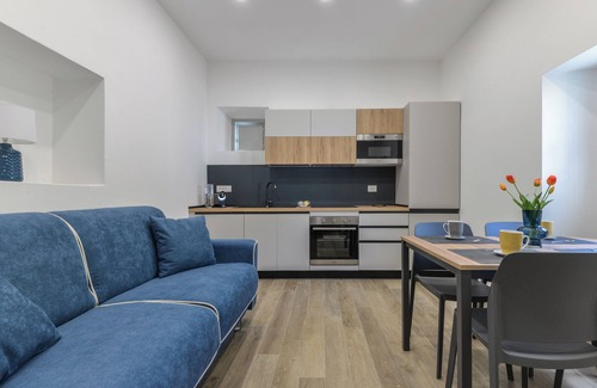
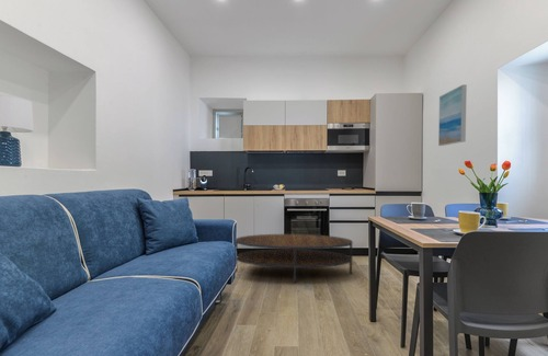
+ wall art (450, 117)
+ coffee table (293, 256)
